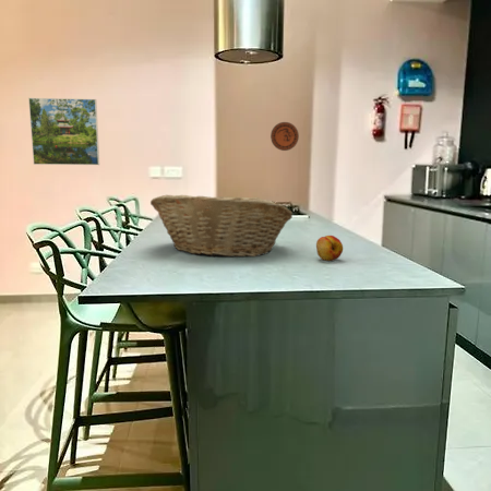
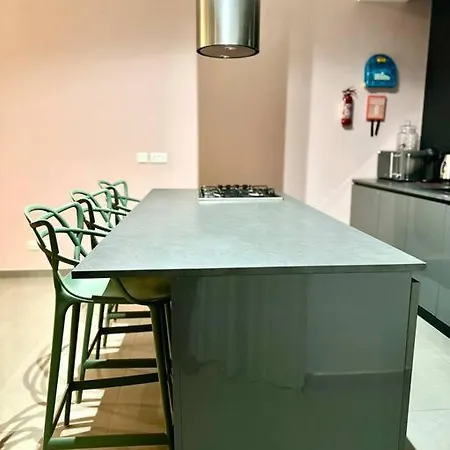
- fruit (330, 248)
- decorative plate (284, 136)
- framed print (64, 132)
- fruit basket (220, 220)
